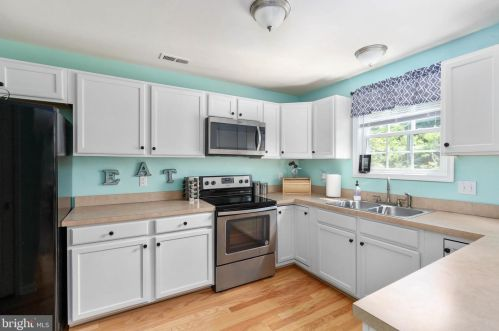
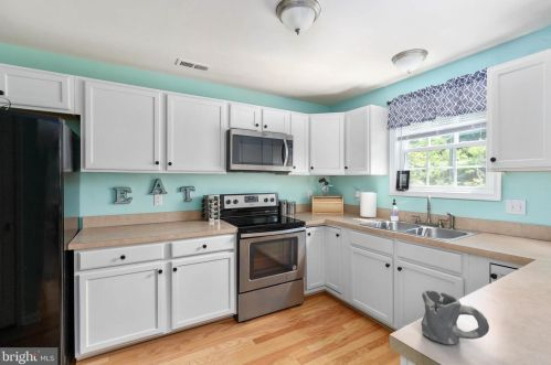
+ mug (453, 319)
